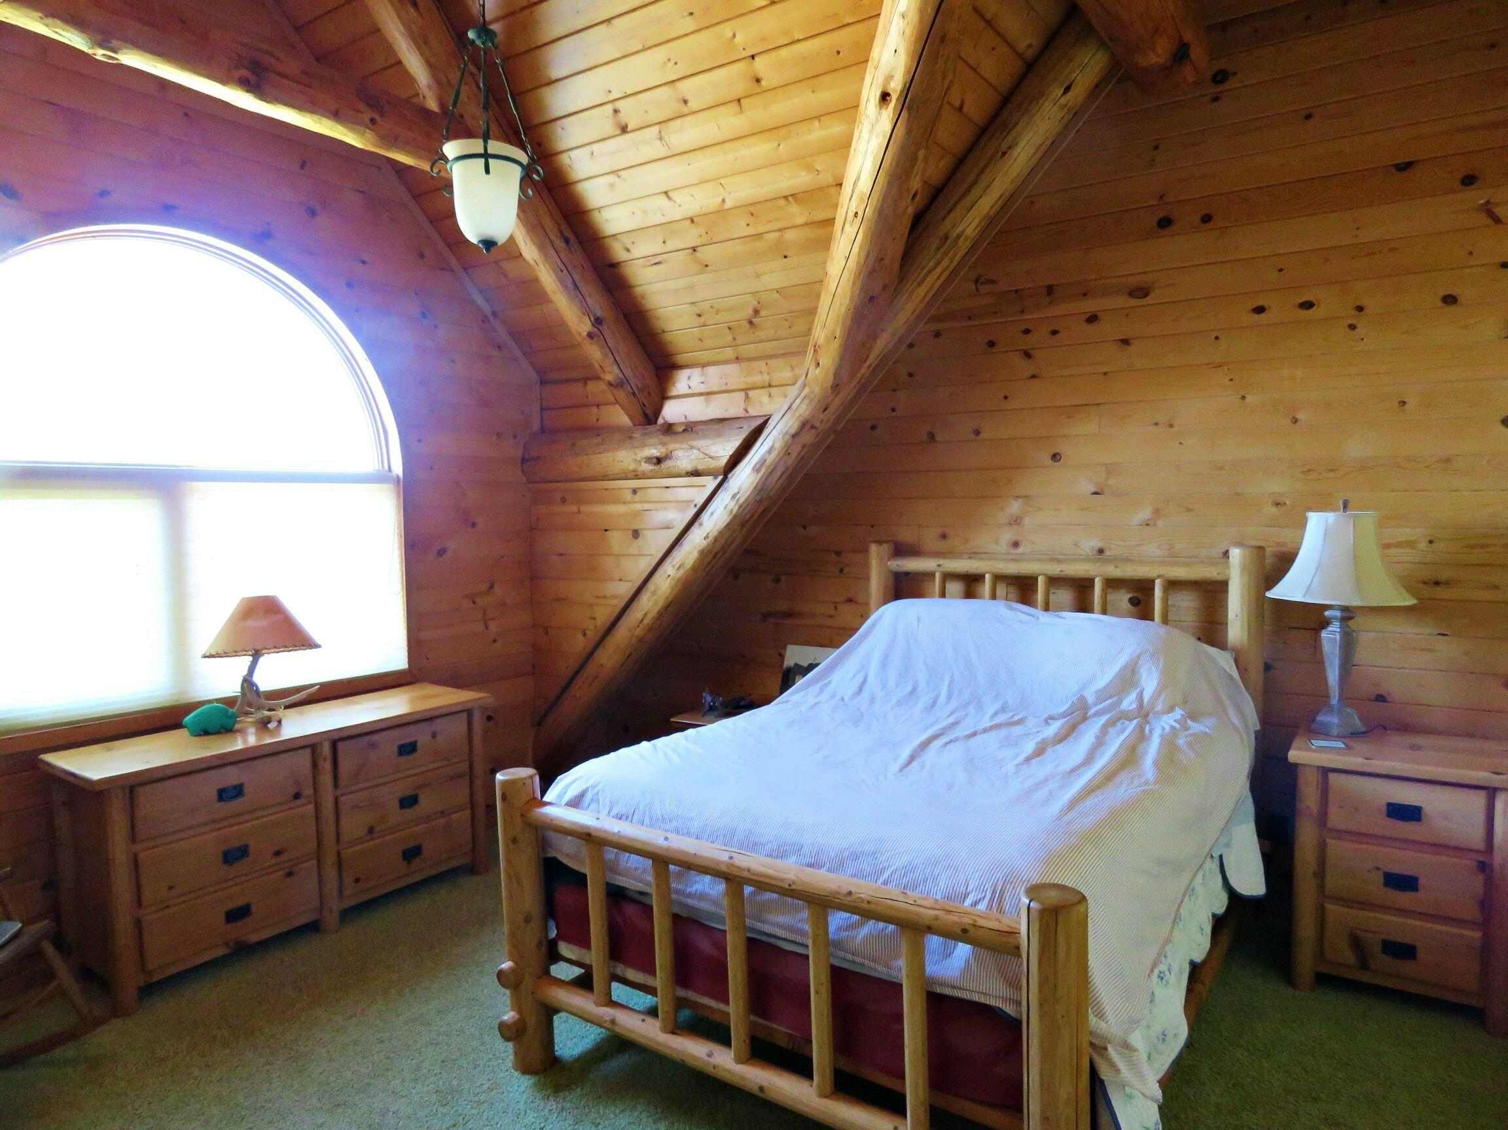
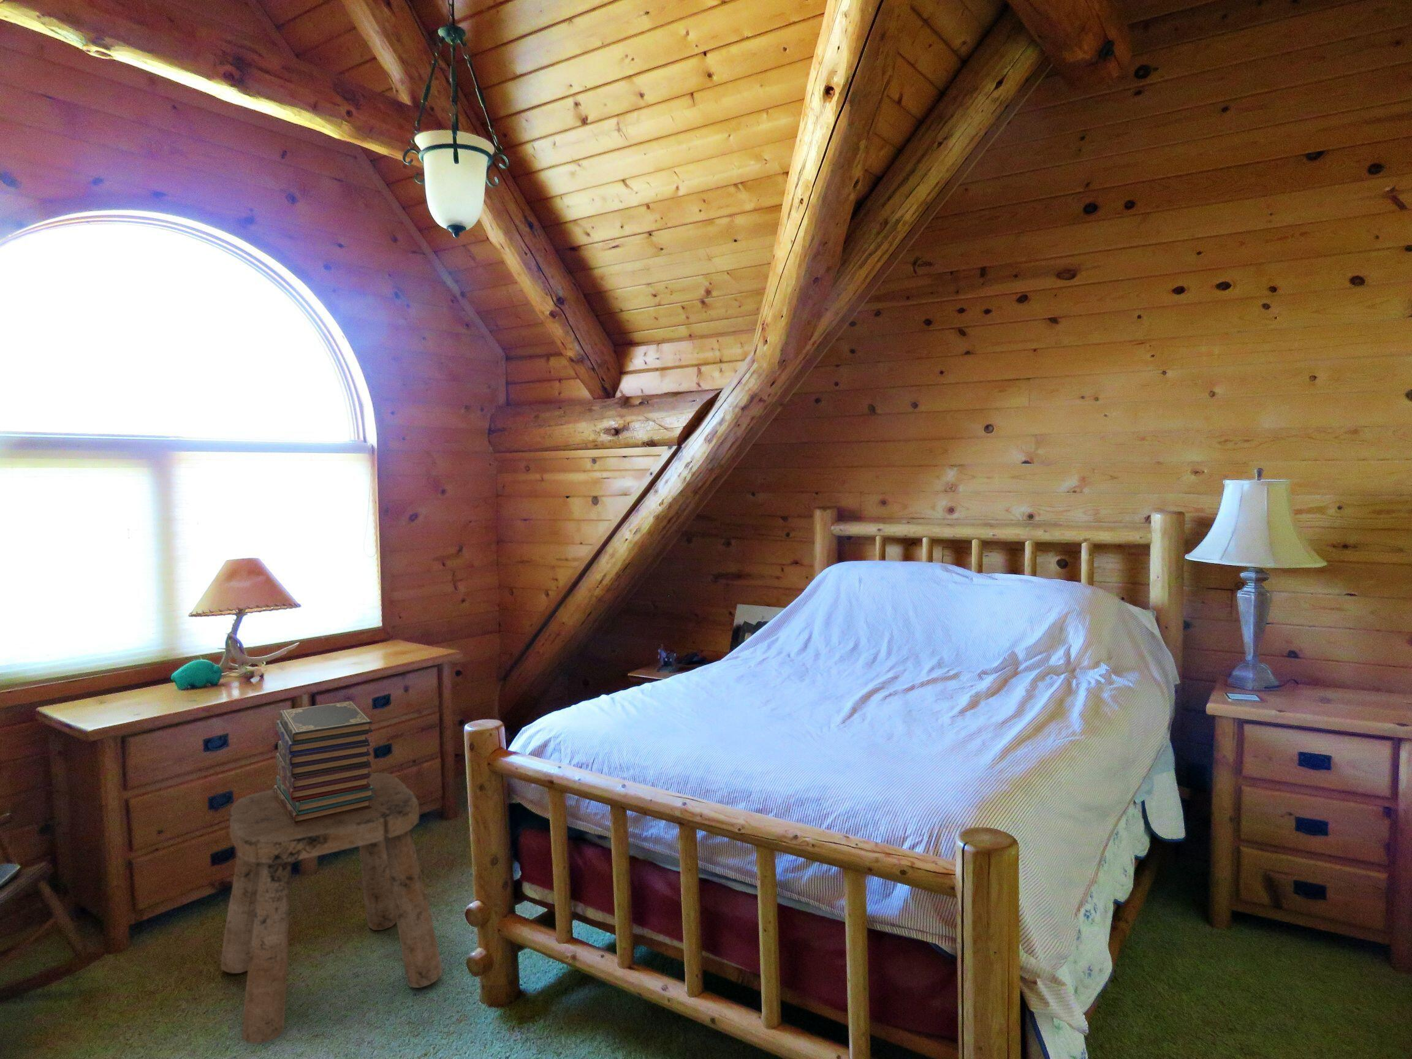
+ book stack (325, 758)
+ stool (320, 855)
